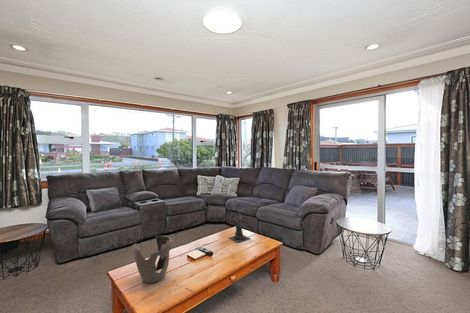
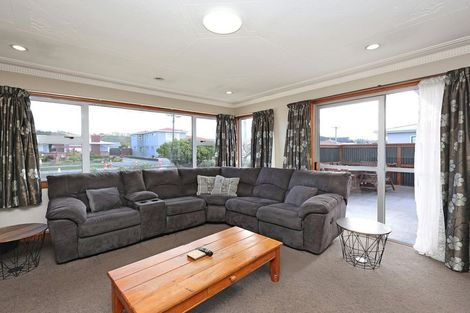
- decorative bowl (154, 259)
- candle holder (239, 221)
